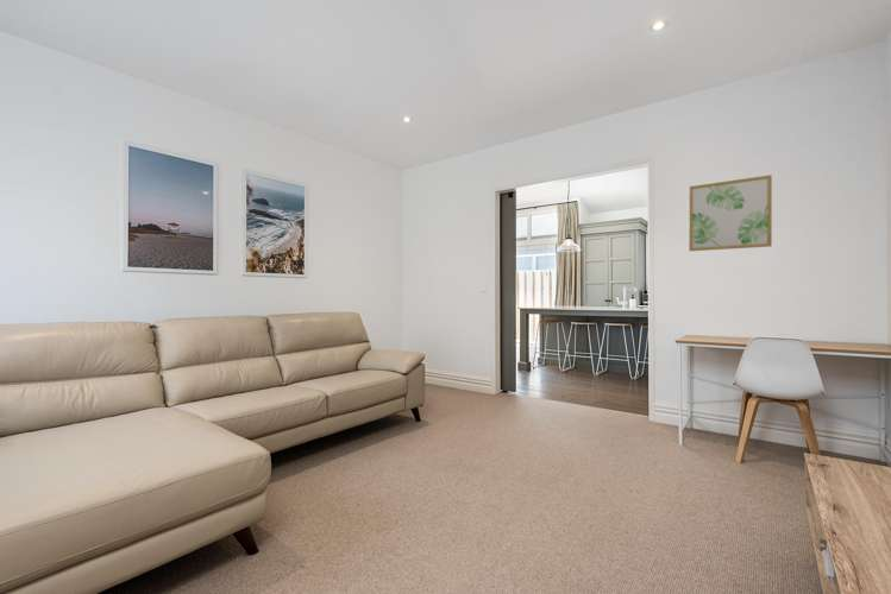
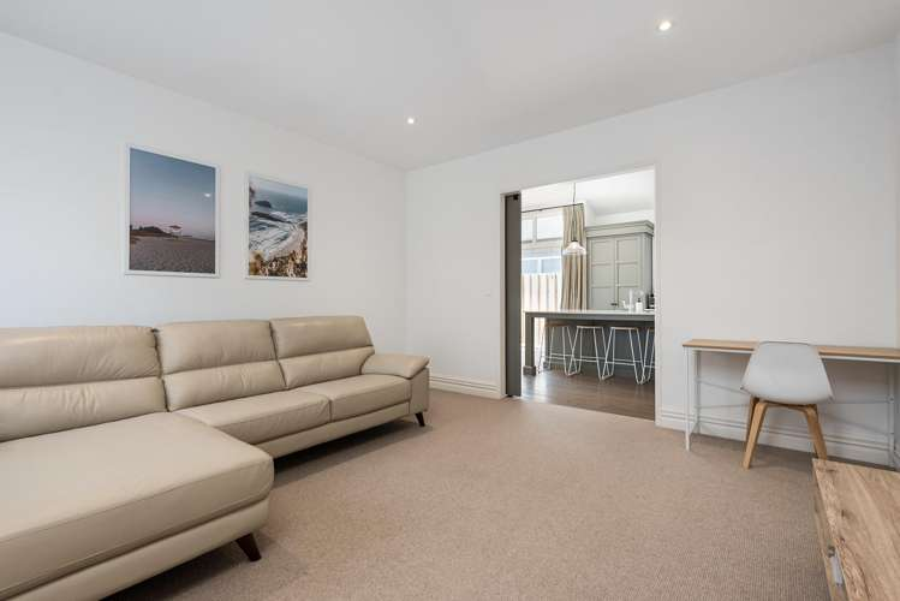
- wall art (728, 215)
